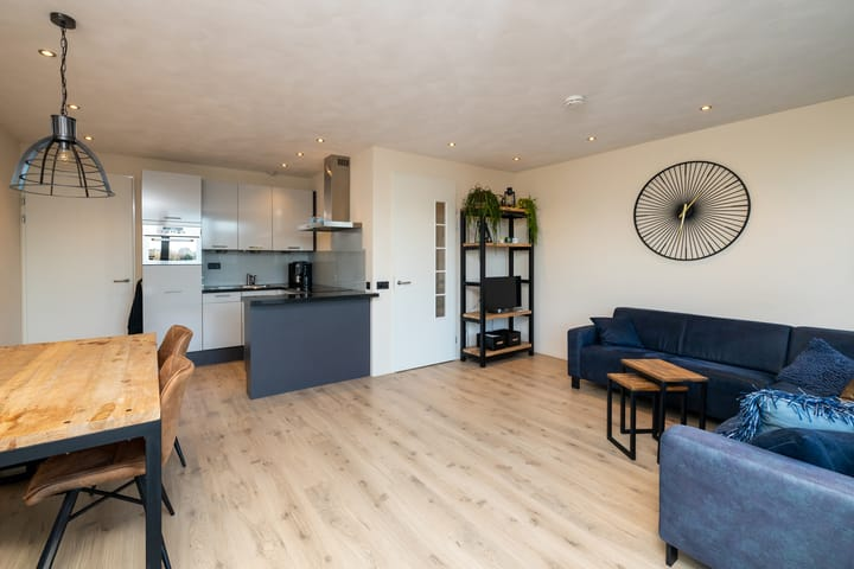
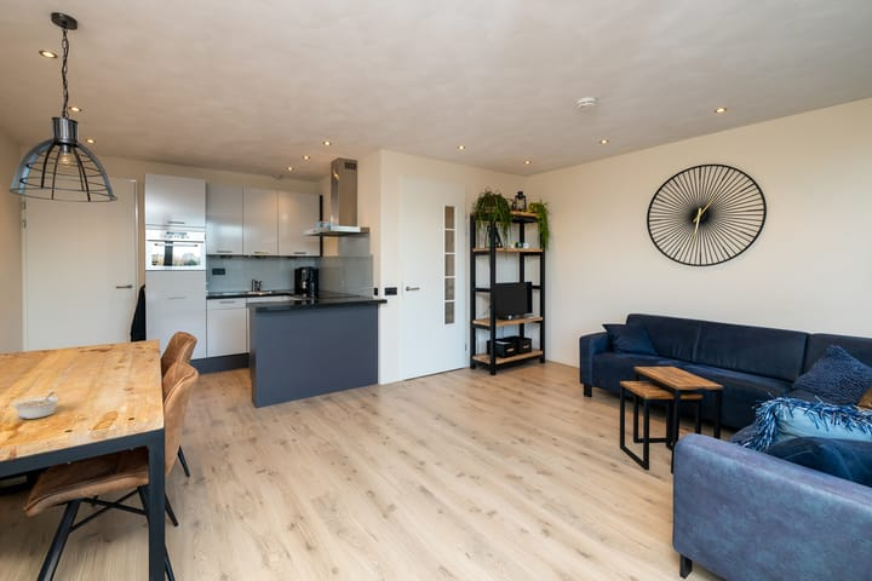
+ legume (36, 405)
